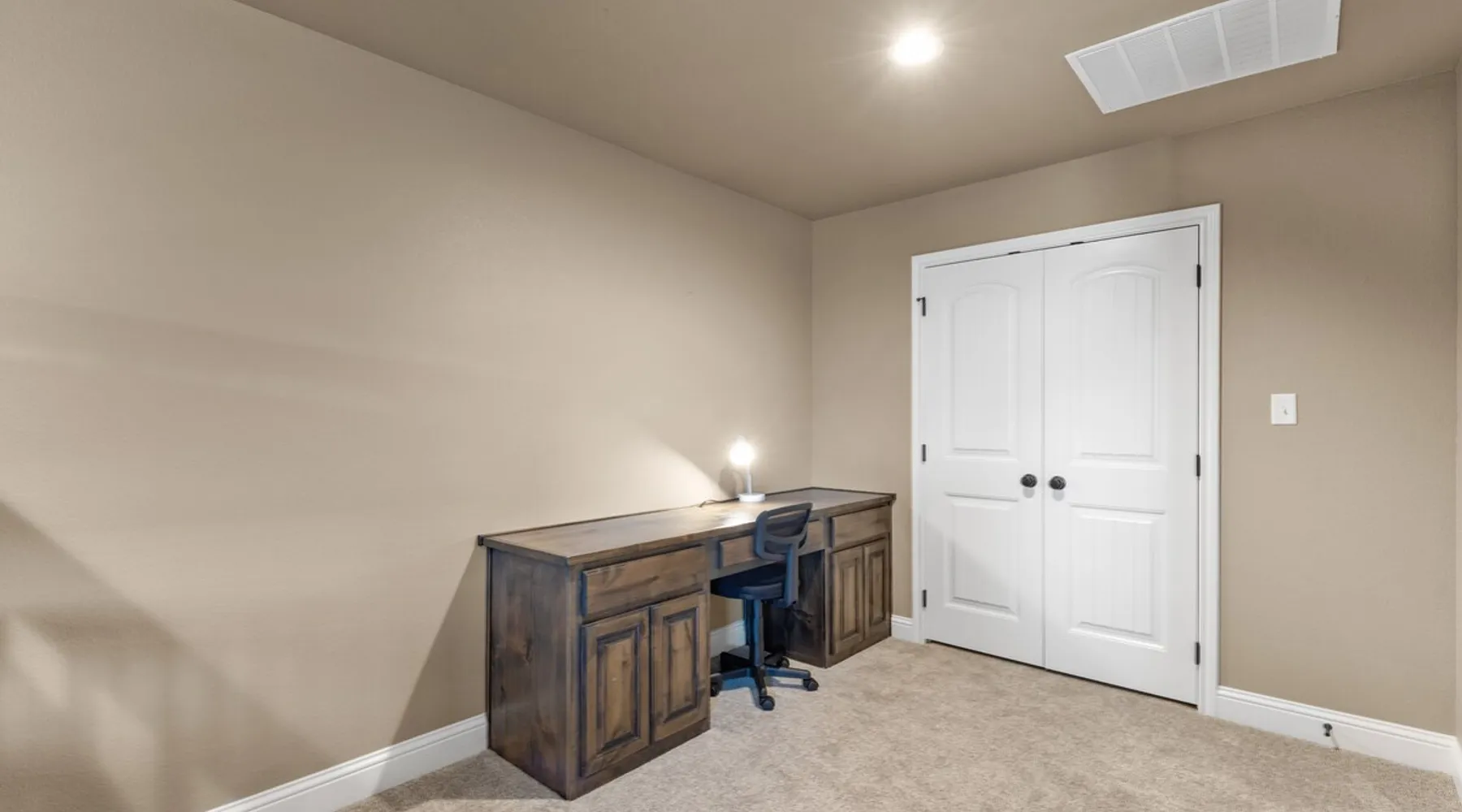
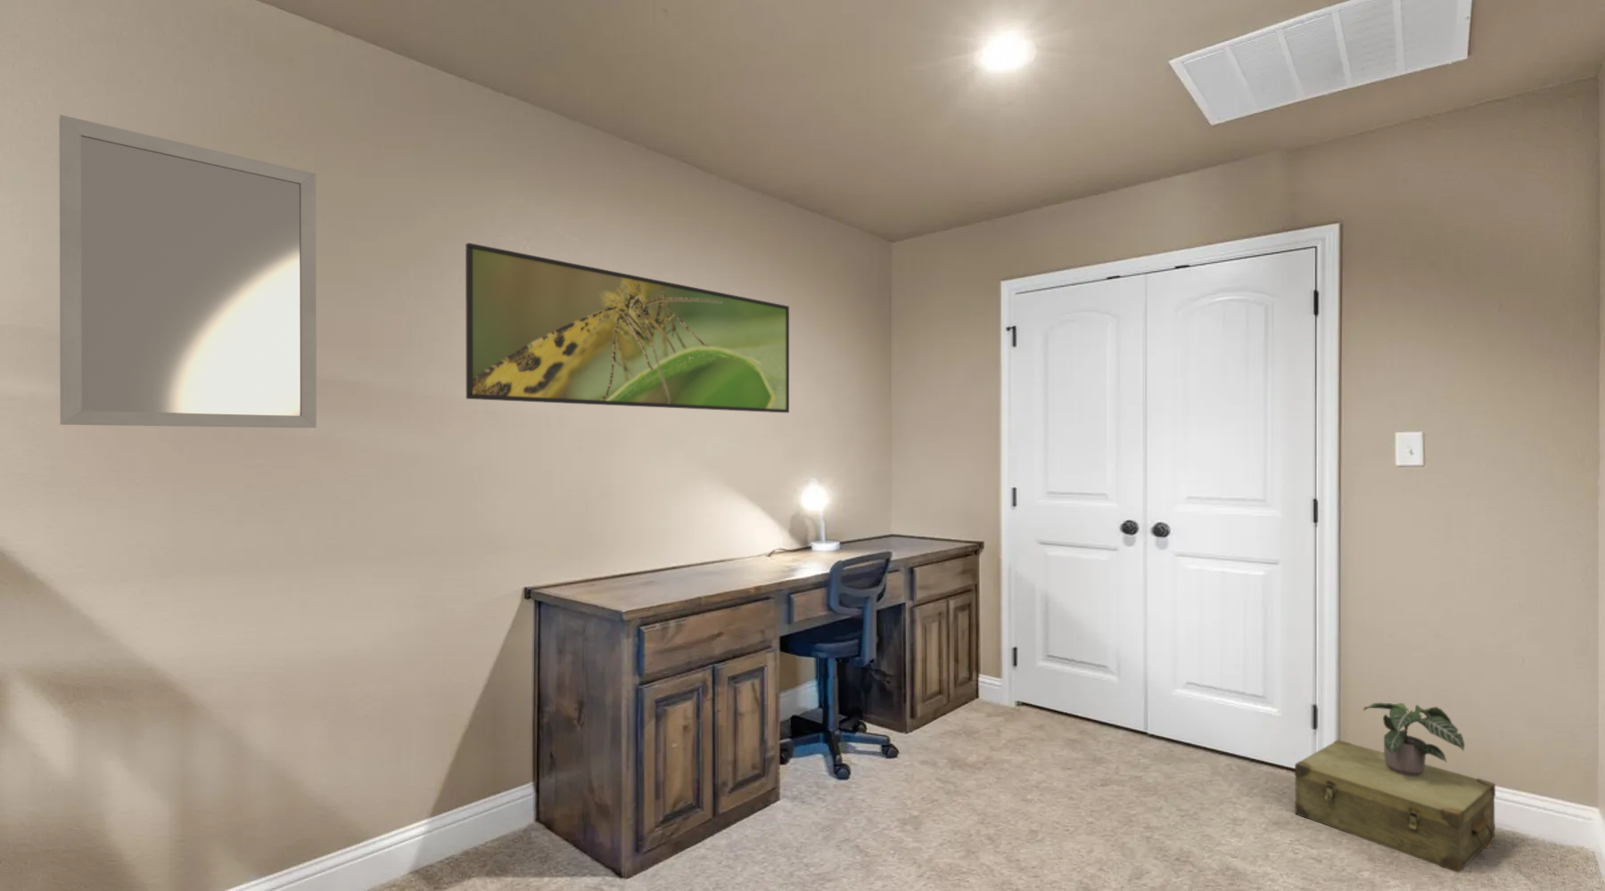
+ storage box (1392, 799)
+ potted plant (1411, 738)
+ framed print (658, 343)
+ home mirror (199, 287)
